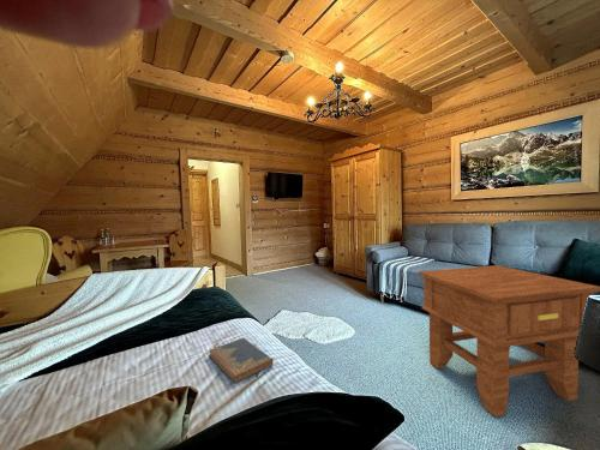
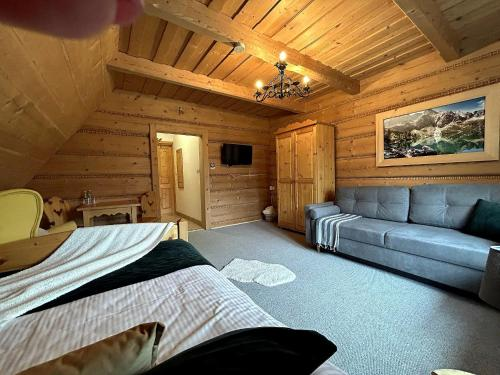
- hardcover book (239, 356)
- side table (496, 329)
